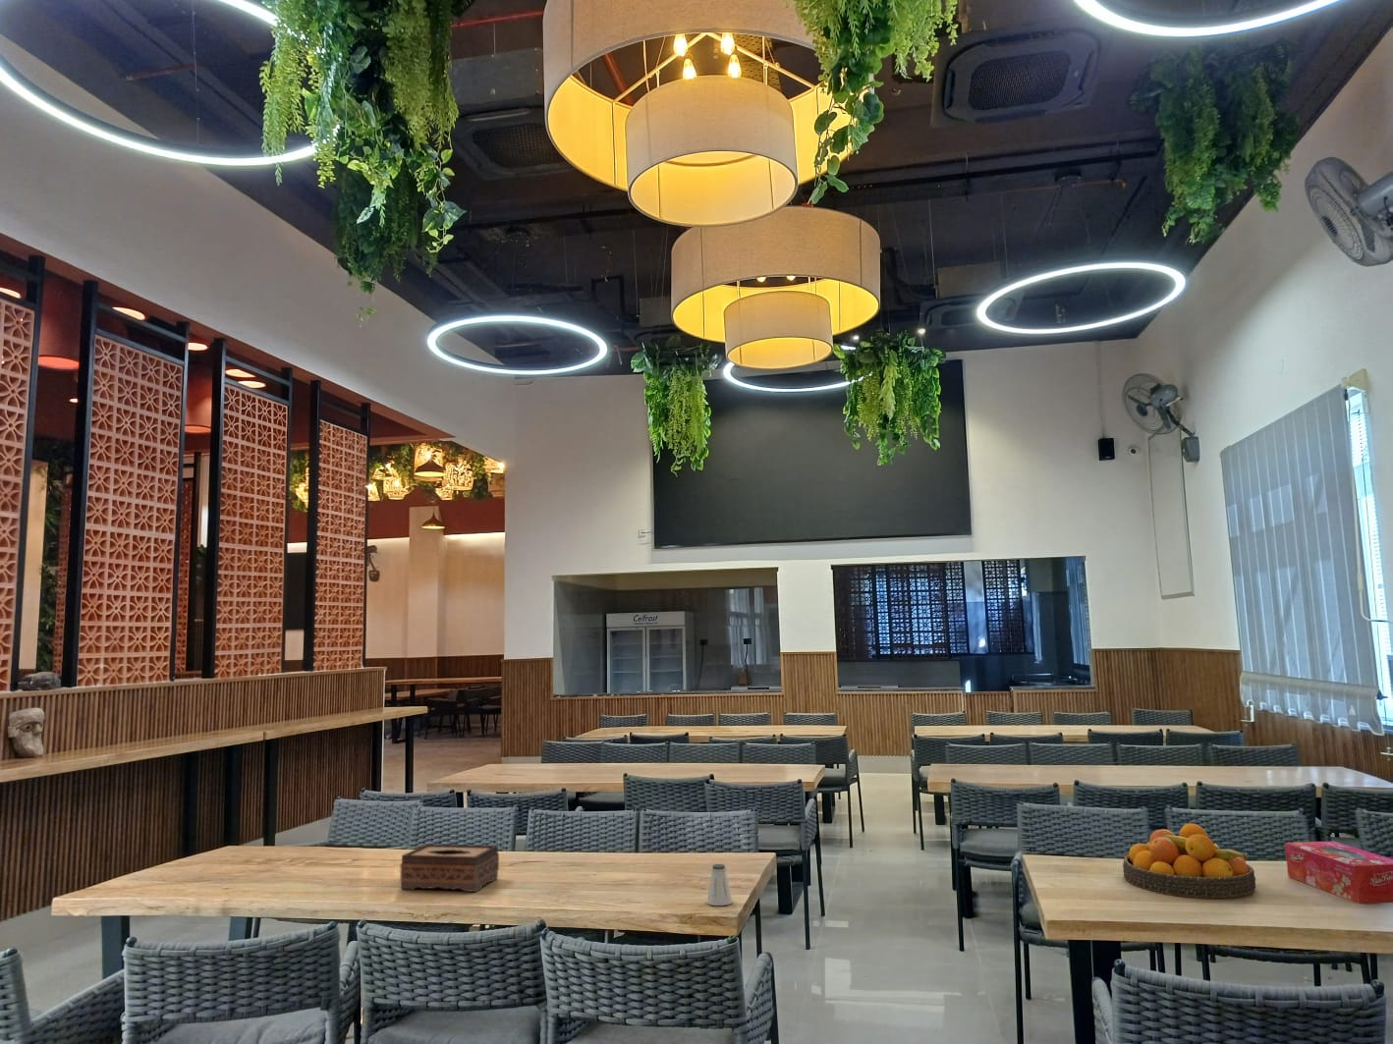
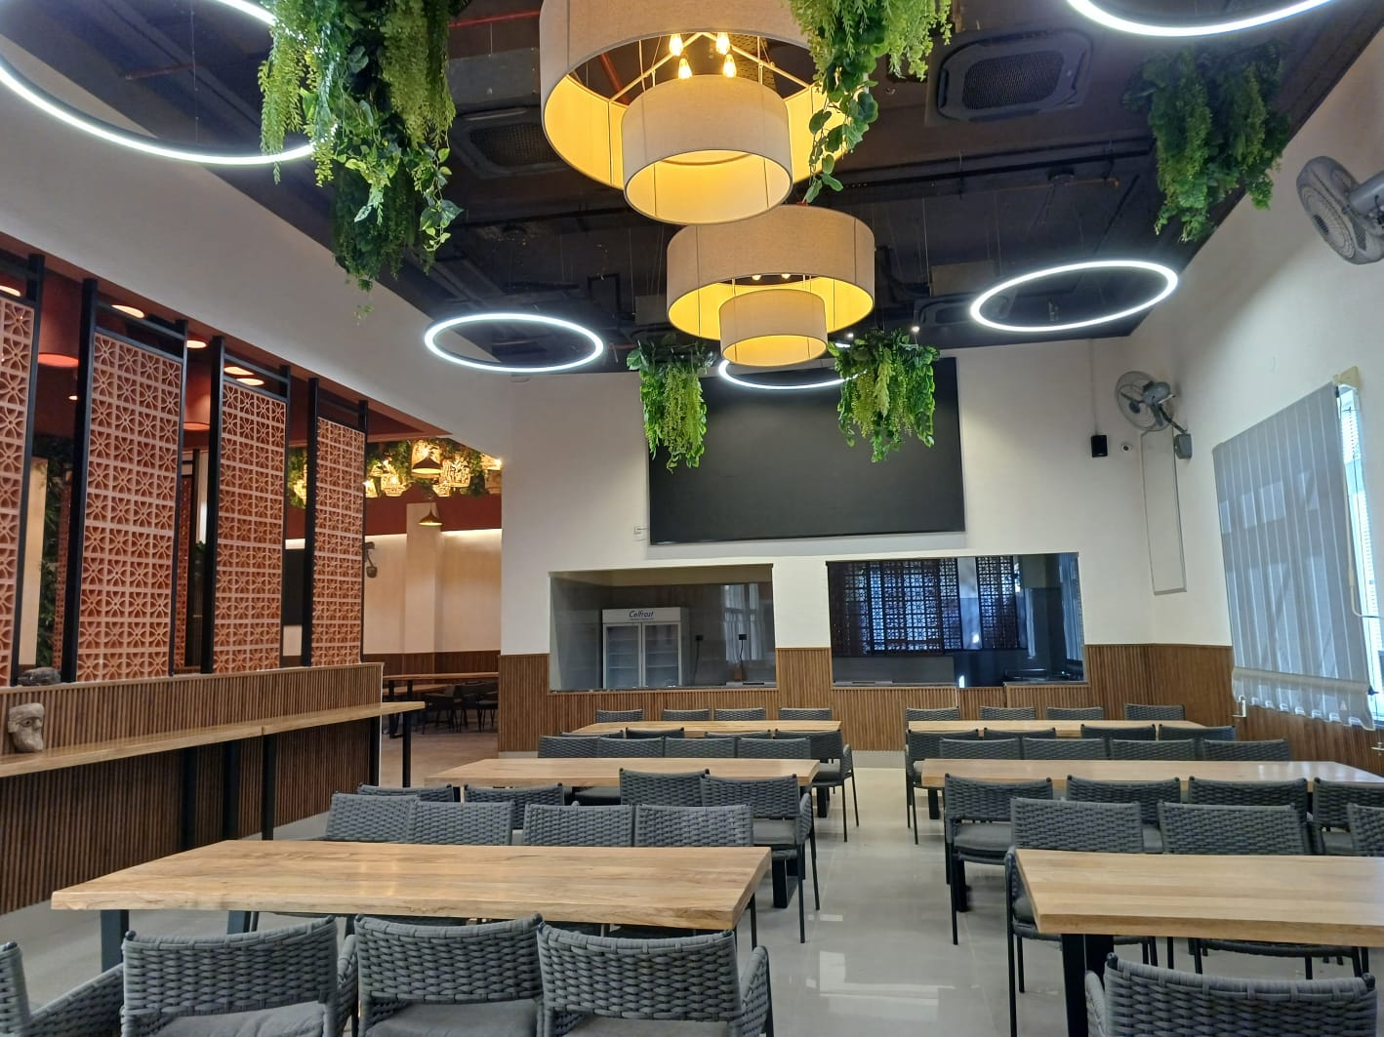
- fruit bowl (1186, 855)
- tissue box (450, 866)
- tissue box (1345, 870)
- saltshaker (720, 883)
